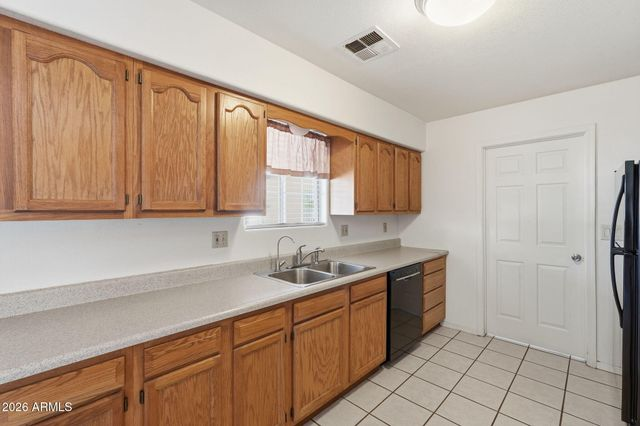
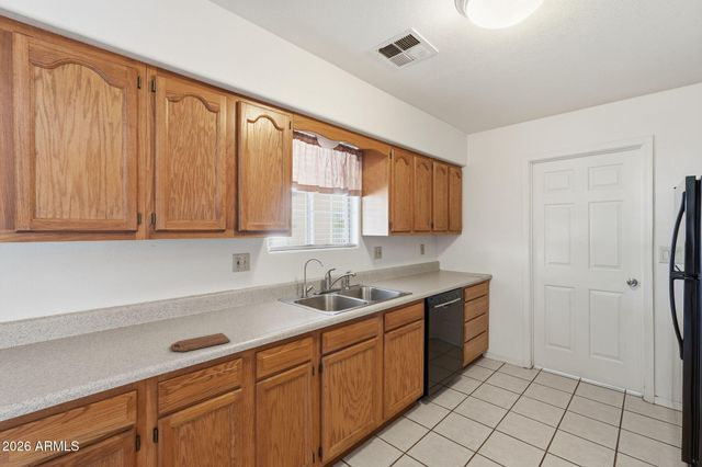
+ cutting board (200, 342)
